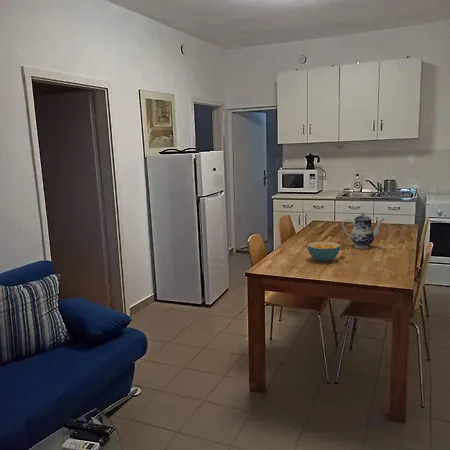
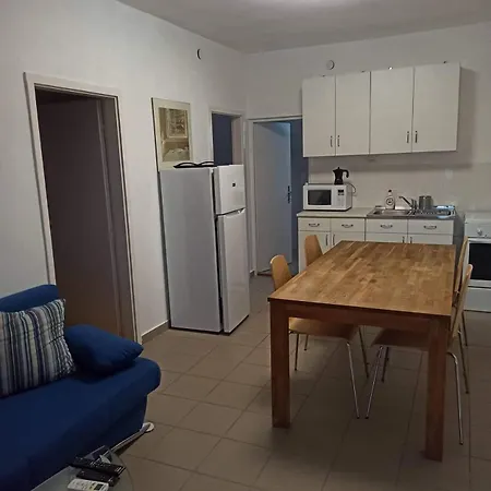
- cereal bowl (323, 252)
- teapot (362, 229)
